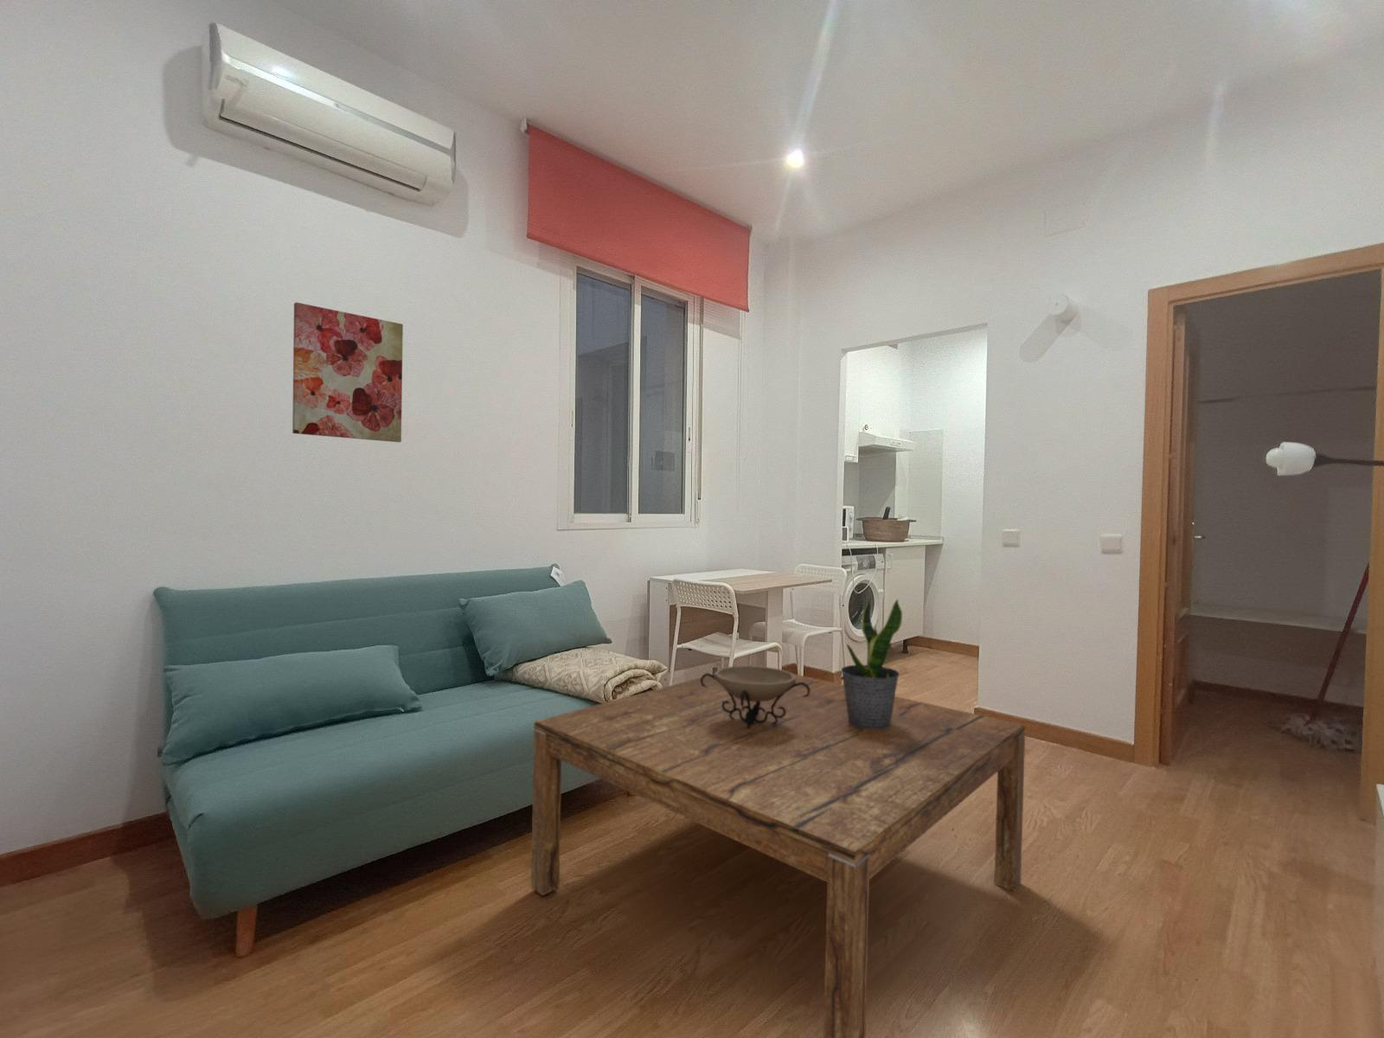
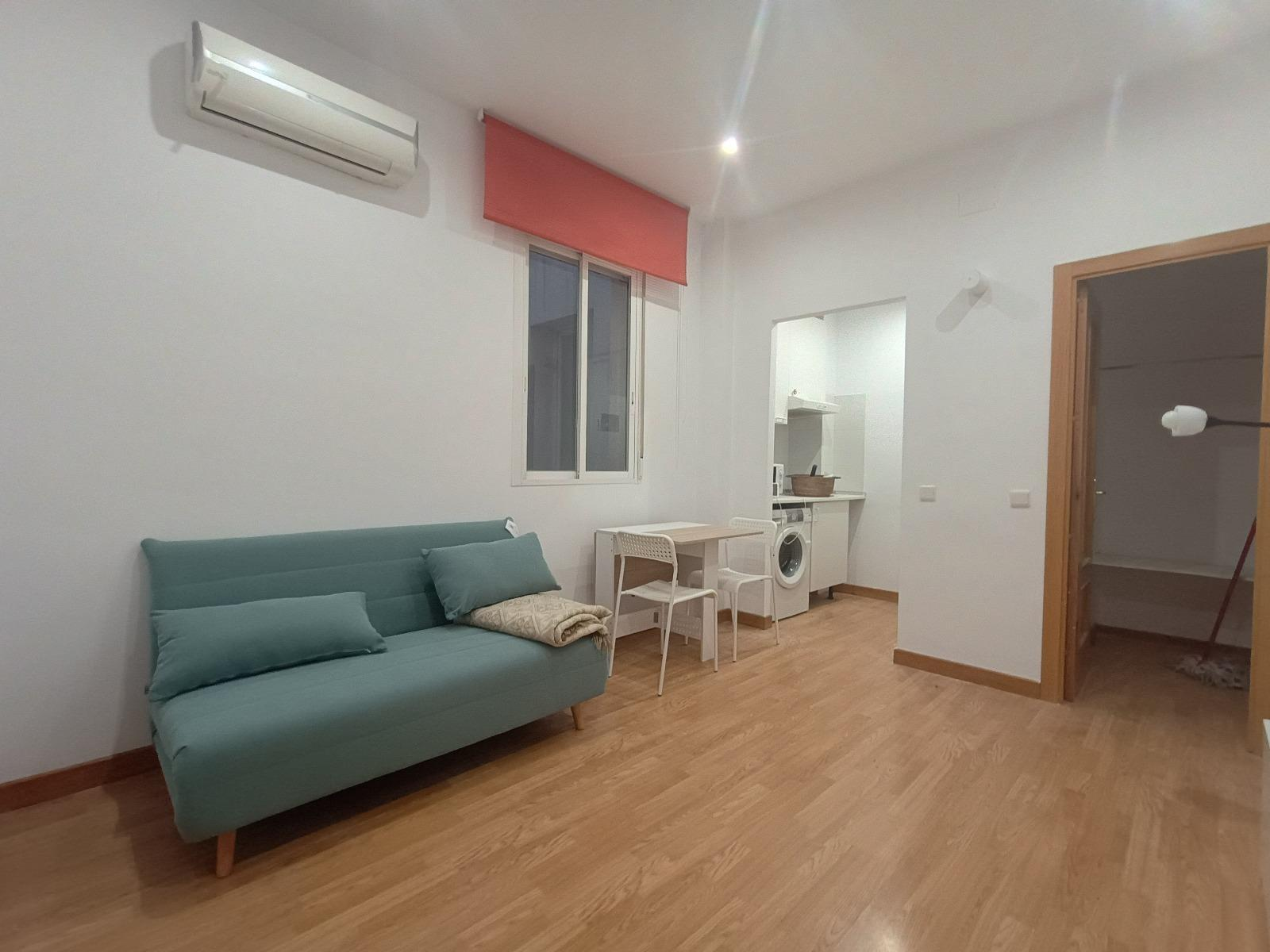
- decorative bowl (753, 697)
- potted plant (871, 660)
- coffee table (781, 805)
- wall art (350, 375)
